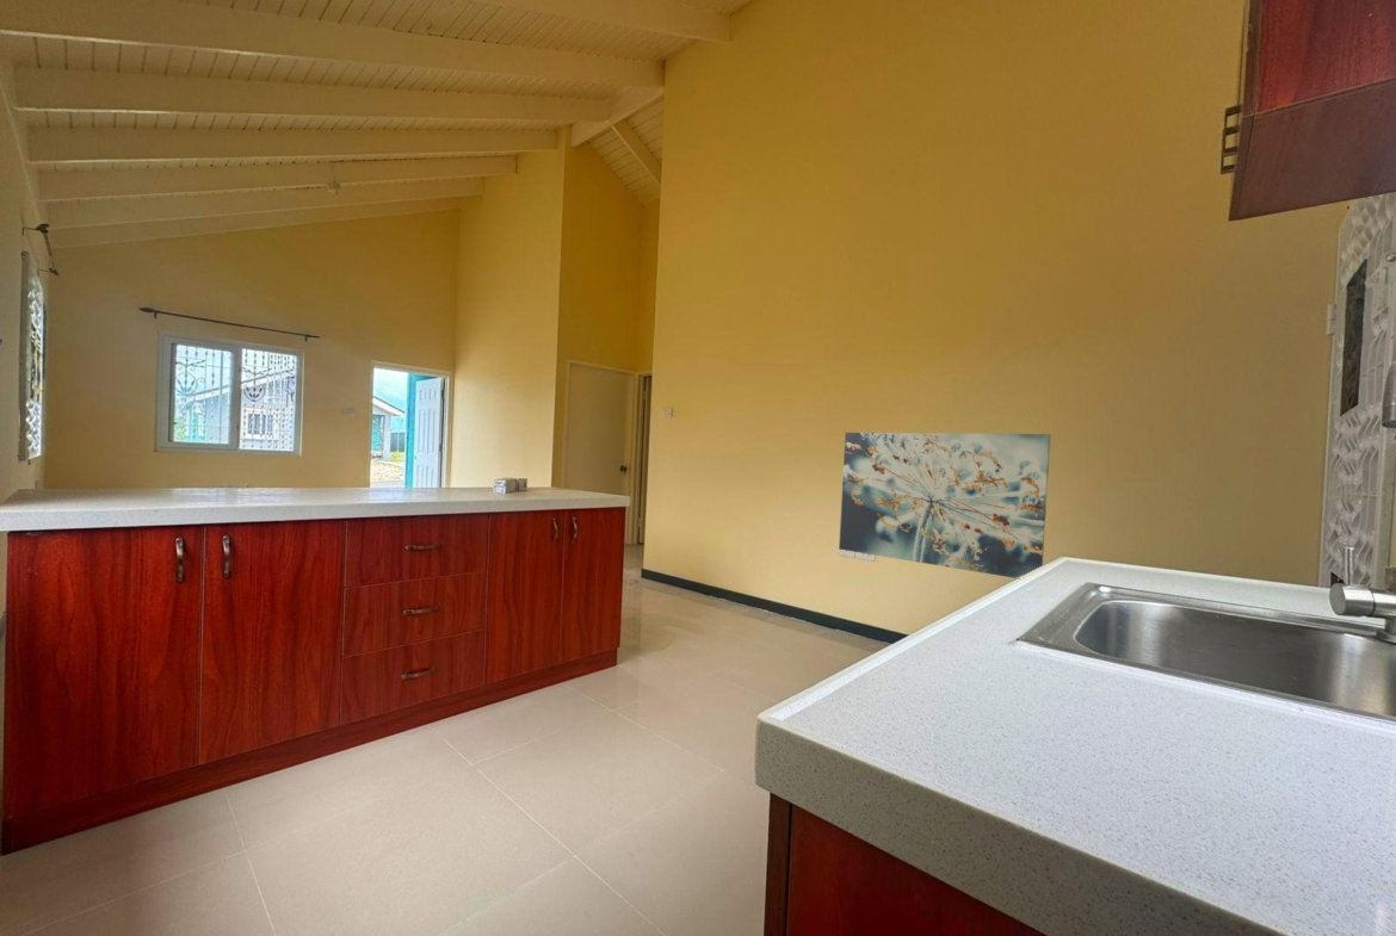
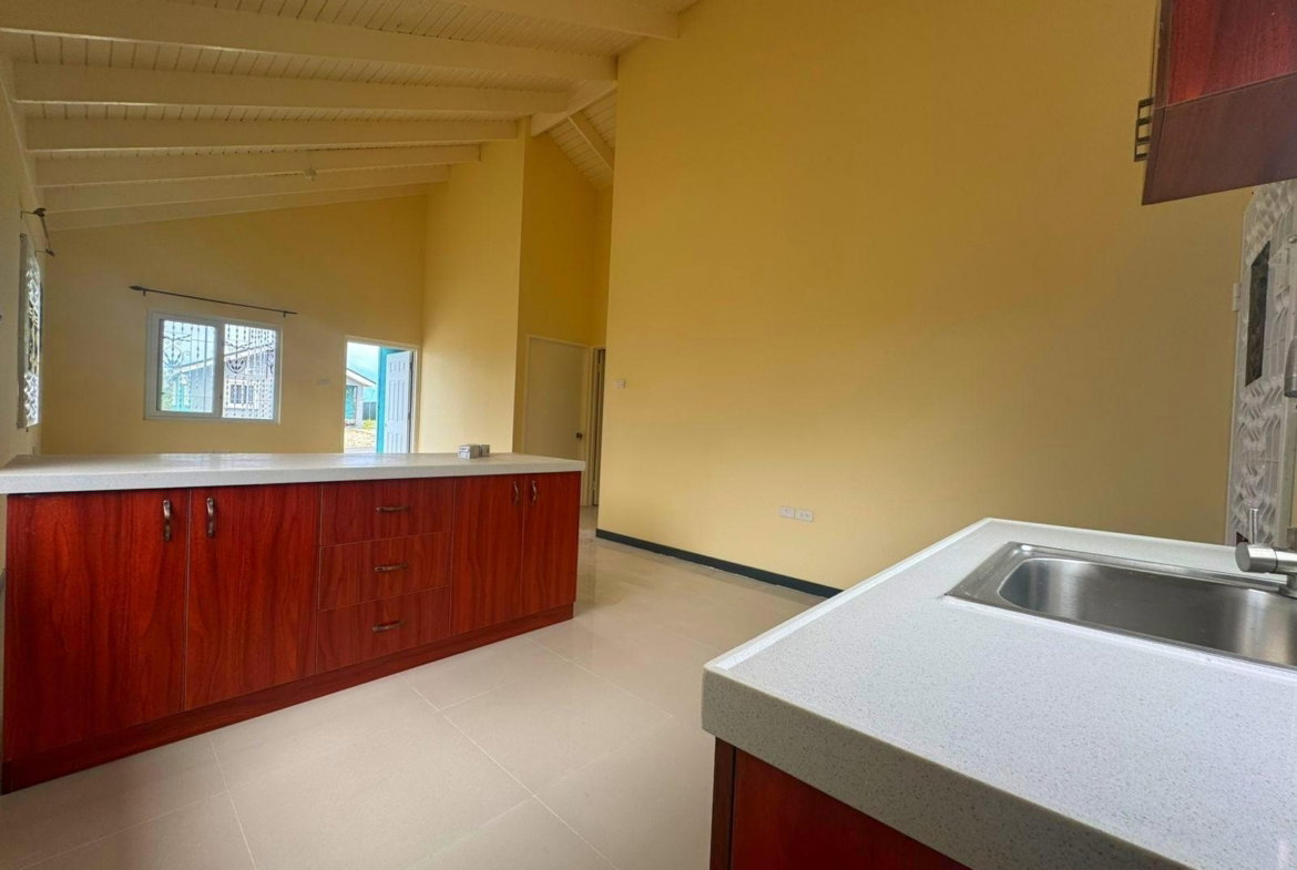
- wall art (932, 498)
